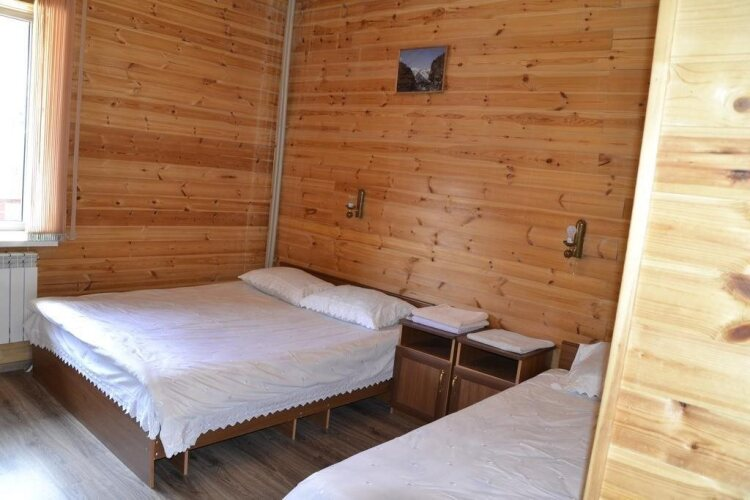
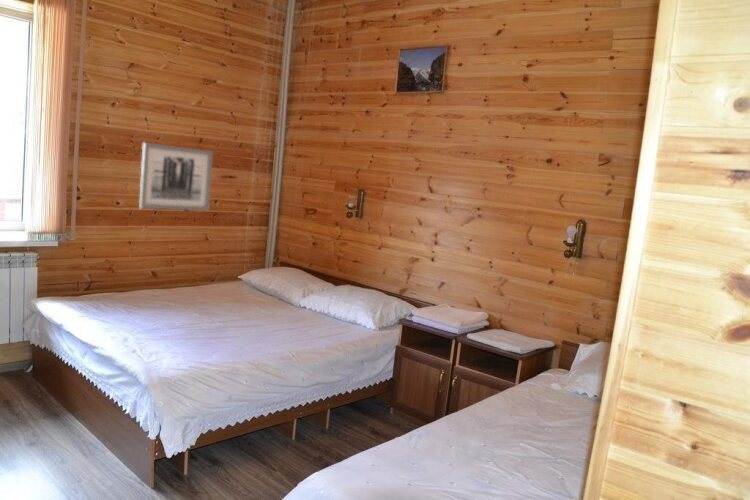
+ wall art (177, 178)
